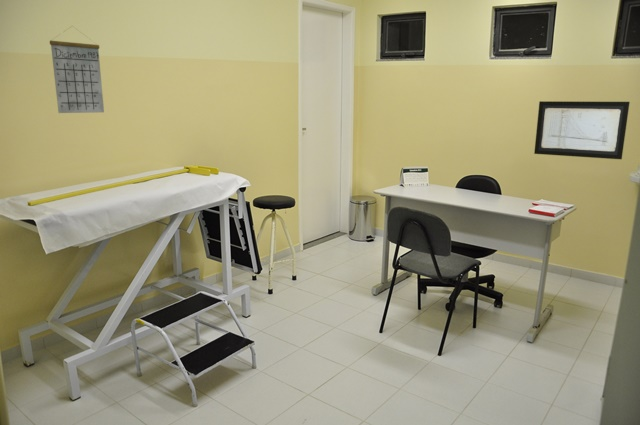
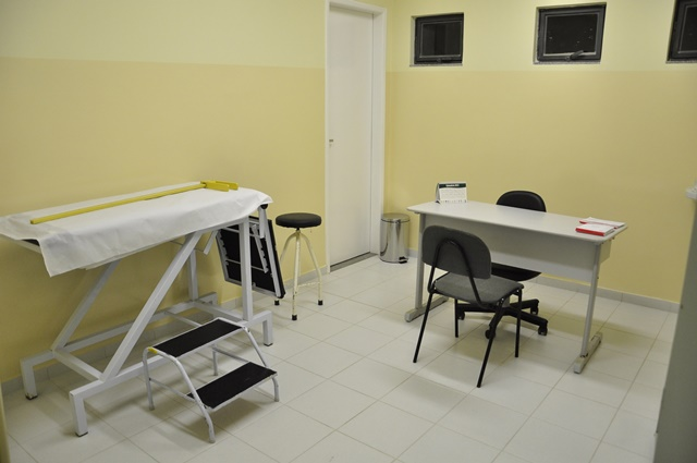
- wall art (579, 129)
- calendar (77, 69)
